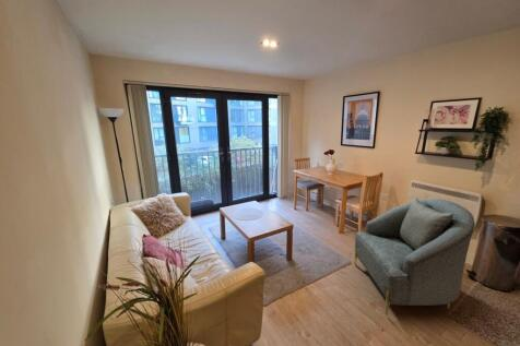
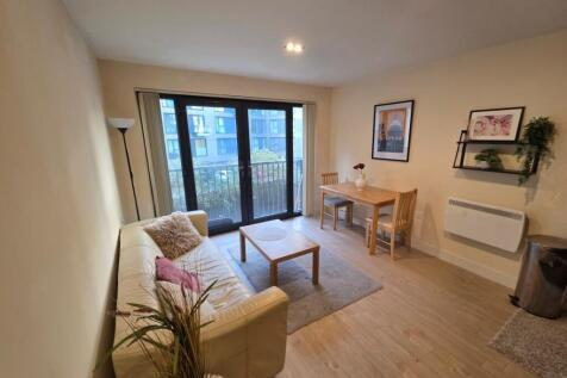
- armchair (409, 246)
